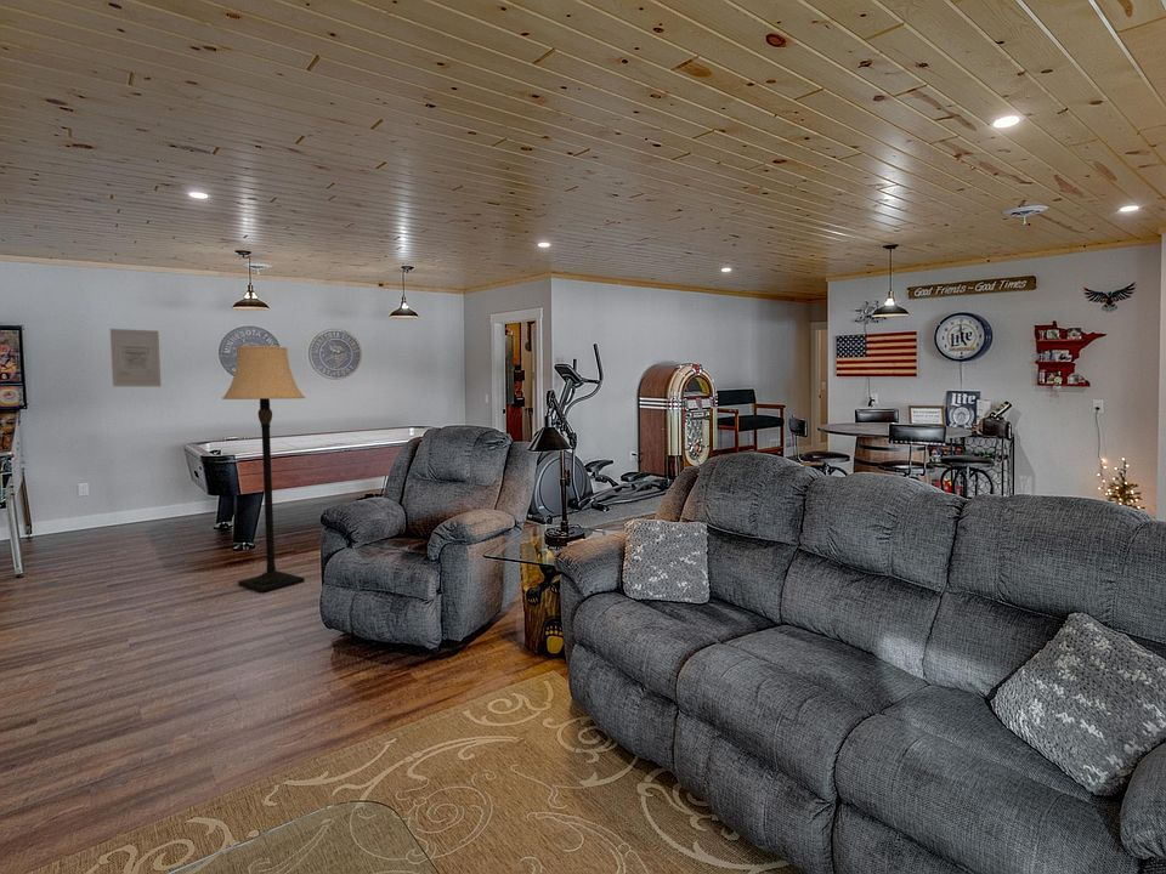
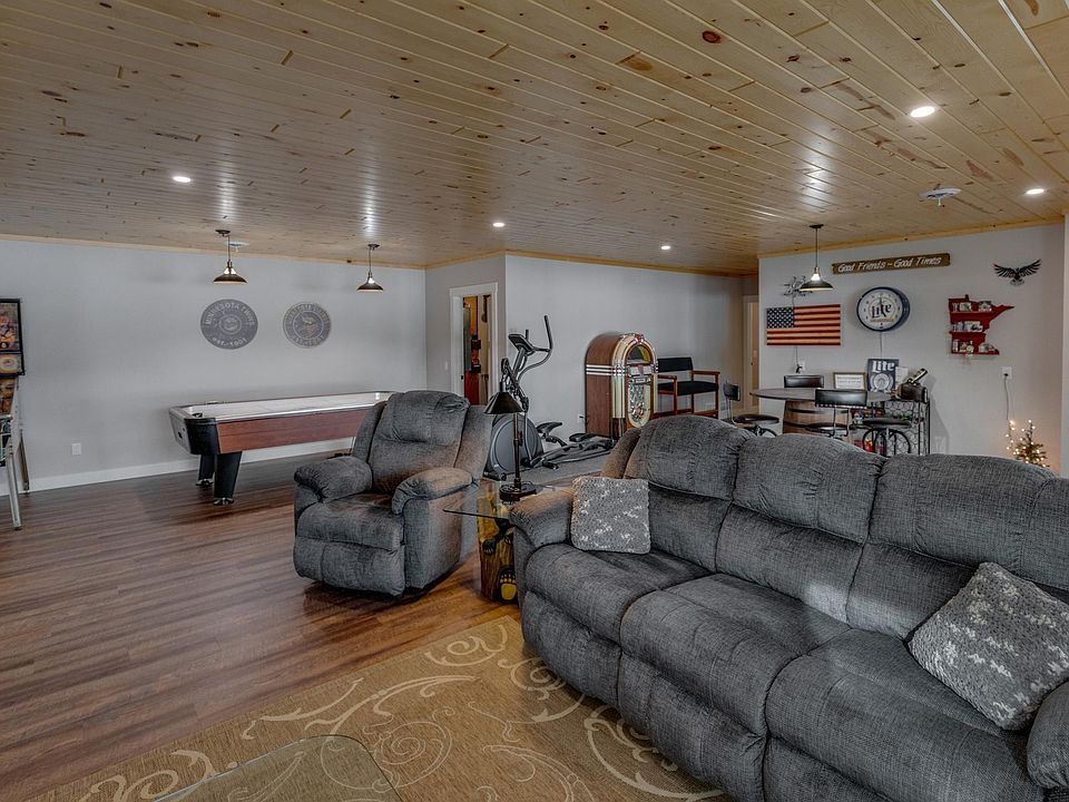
- wall art (136, 358)
- lamp (266, 466)
